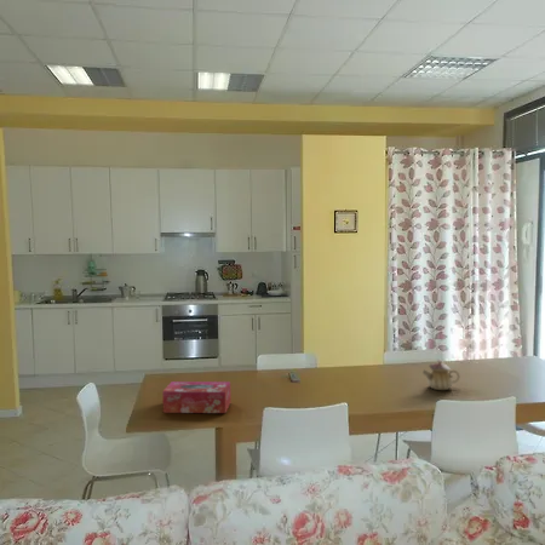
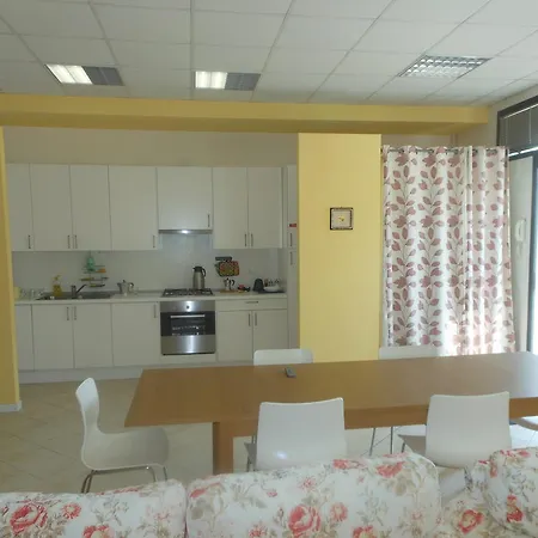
- tissue box (197, 396)
- teapot (441, 373)
